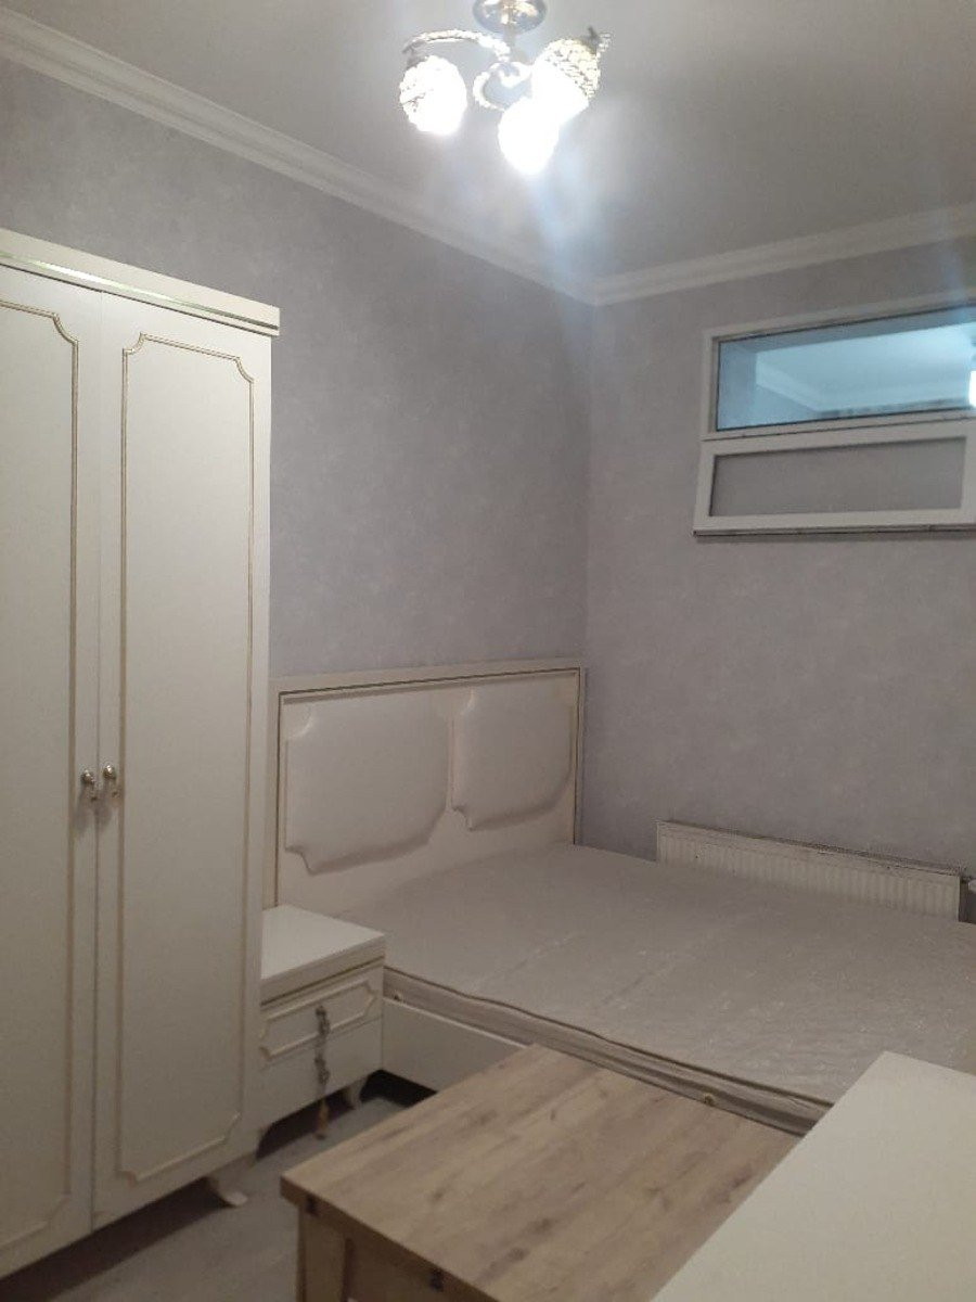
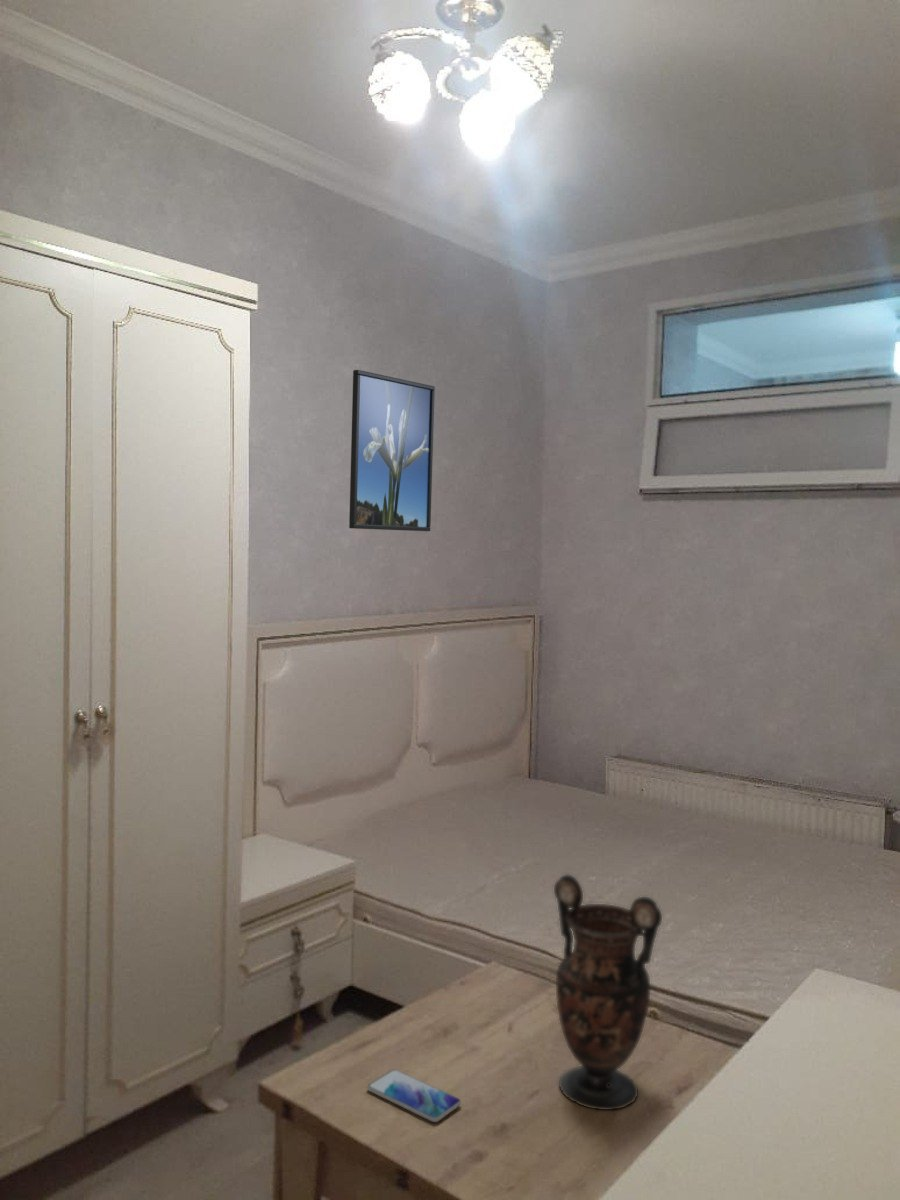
+ vase (602, 987)
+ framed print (393, 454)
+ smartphone (413, 1094)
